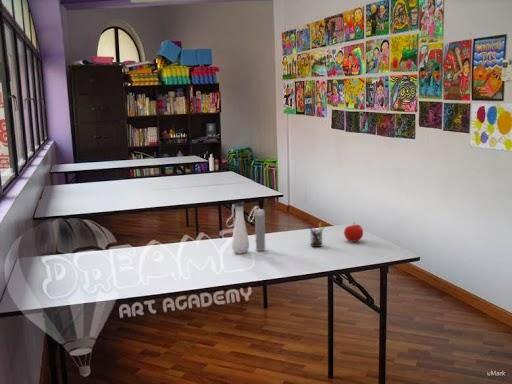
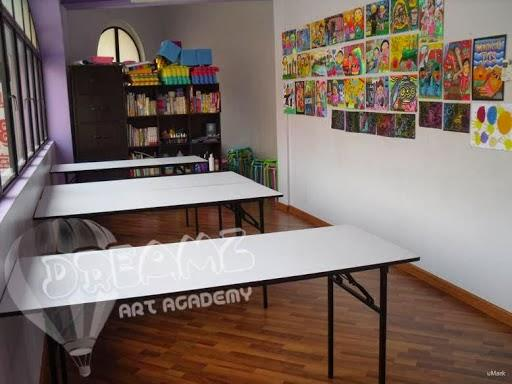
- water bottle (245, 226)
- fruit (353, 231)
- pen holder (317, 233)
